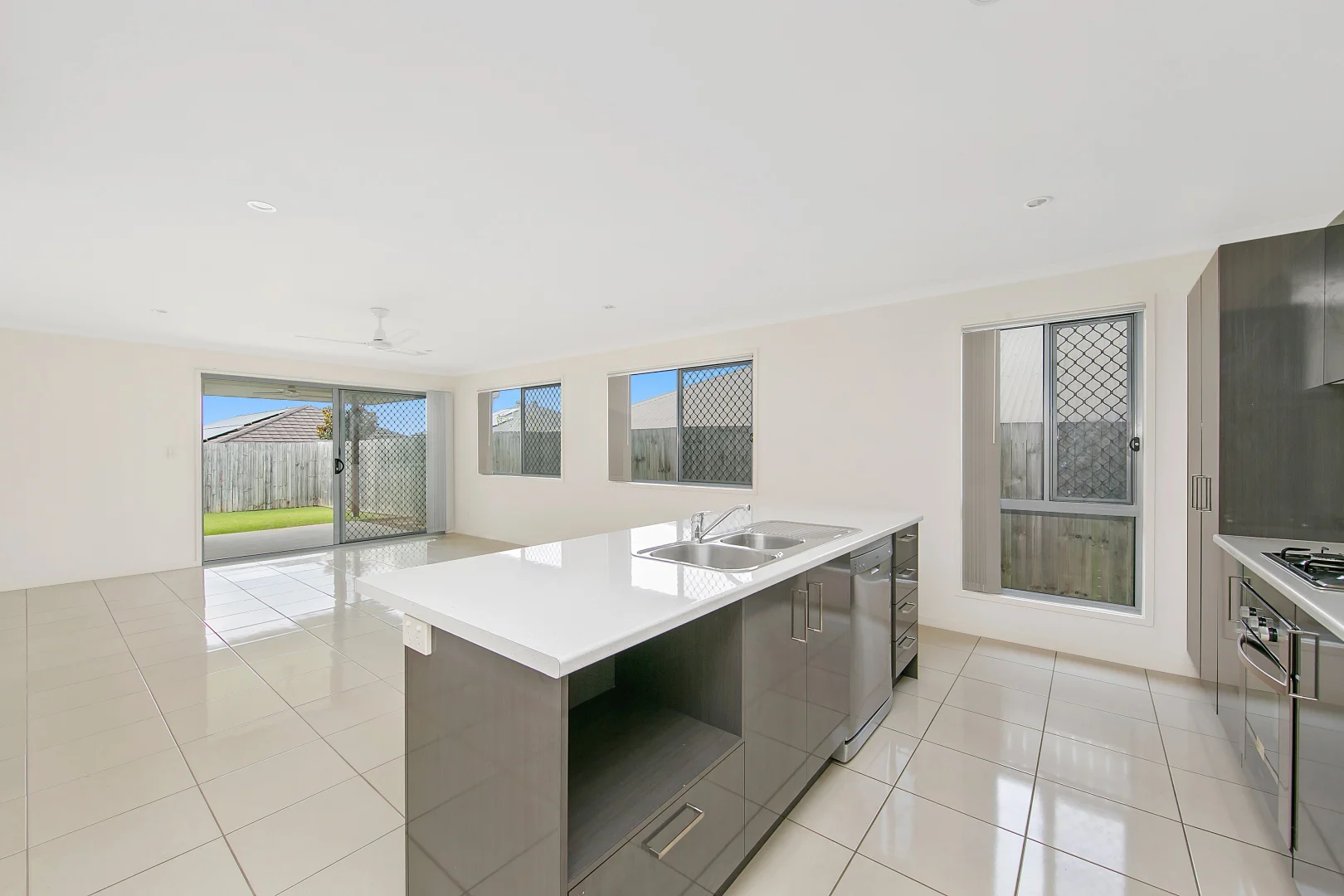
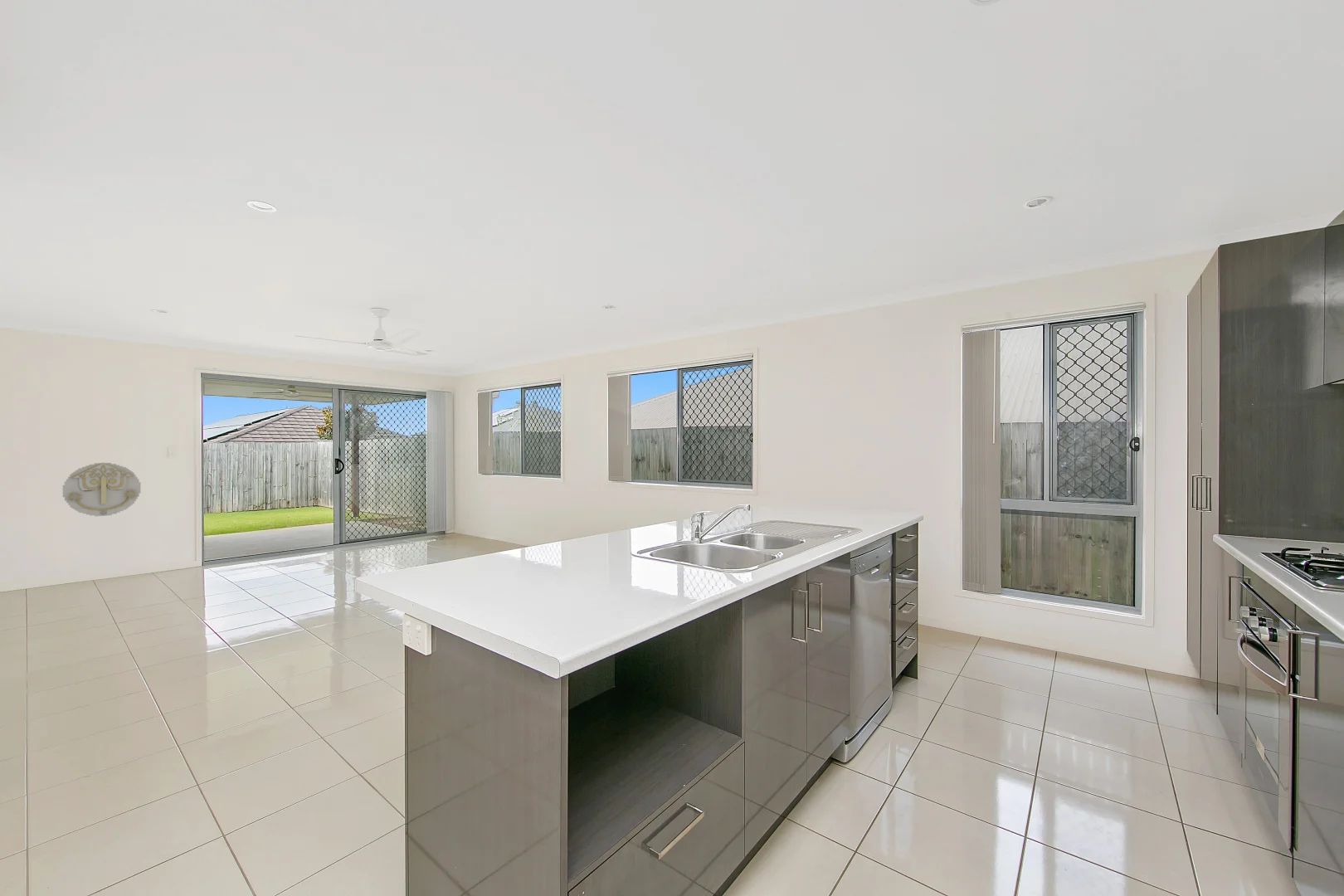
+ wall decoration (103, 489)
